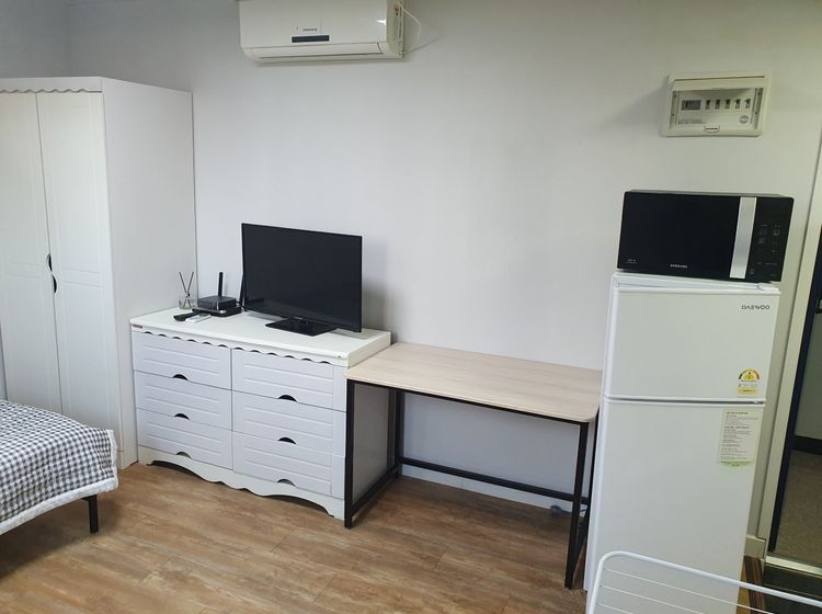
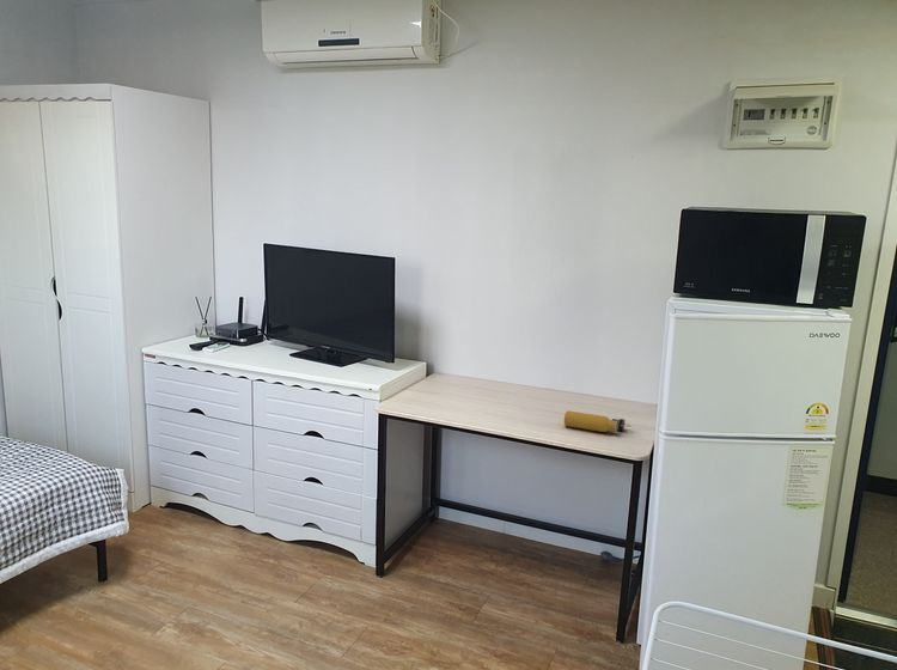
+ water bottle (598, 421)
